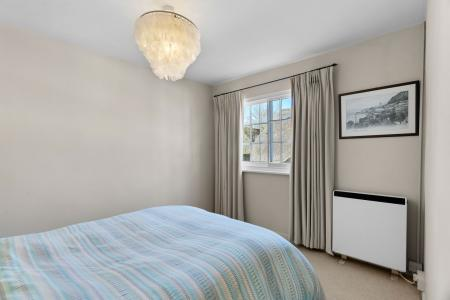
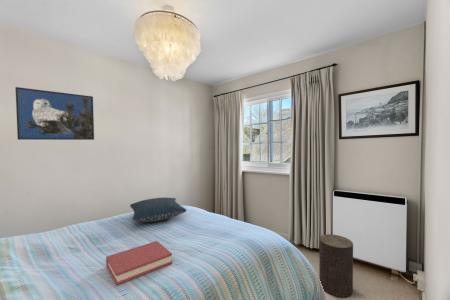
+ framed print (58, 116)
+ pillow (157, 208)
+ stool (335, 264)
+ hardback book (139, 259)
